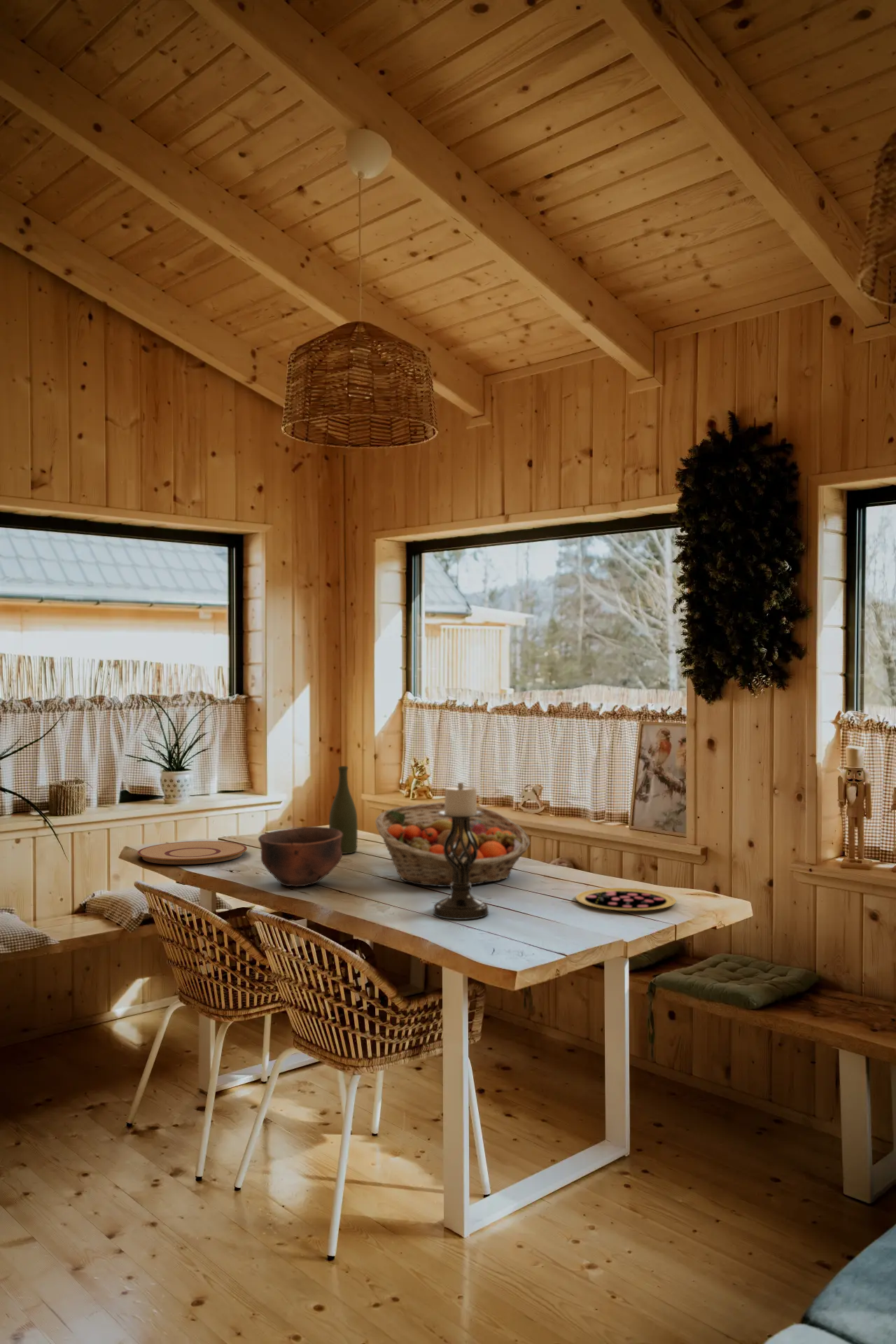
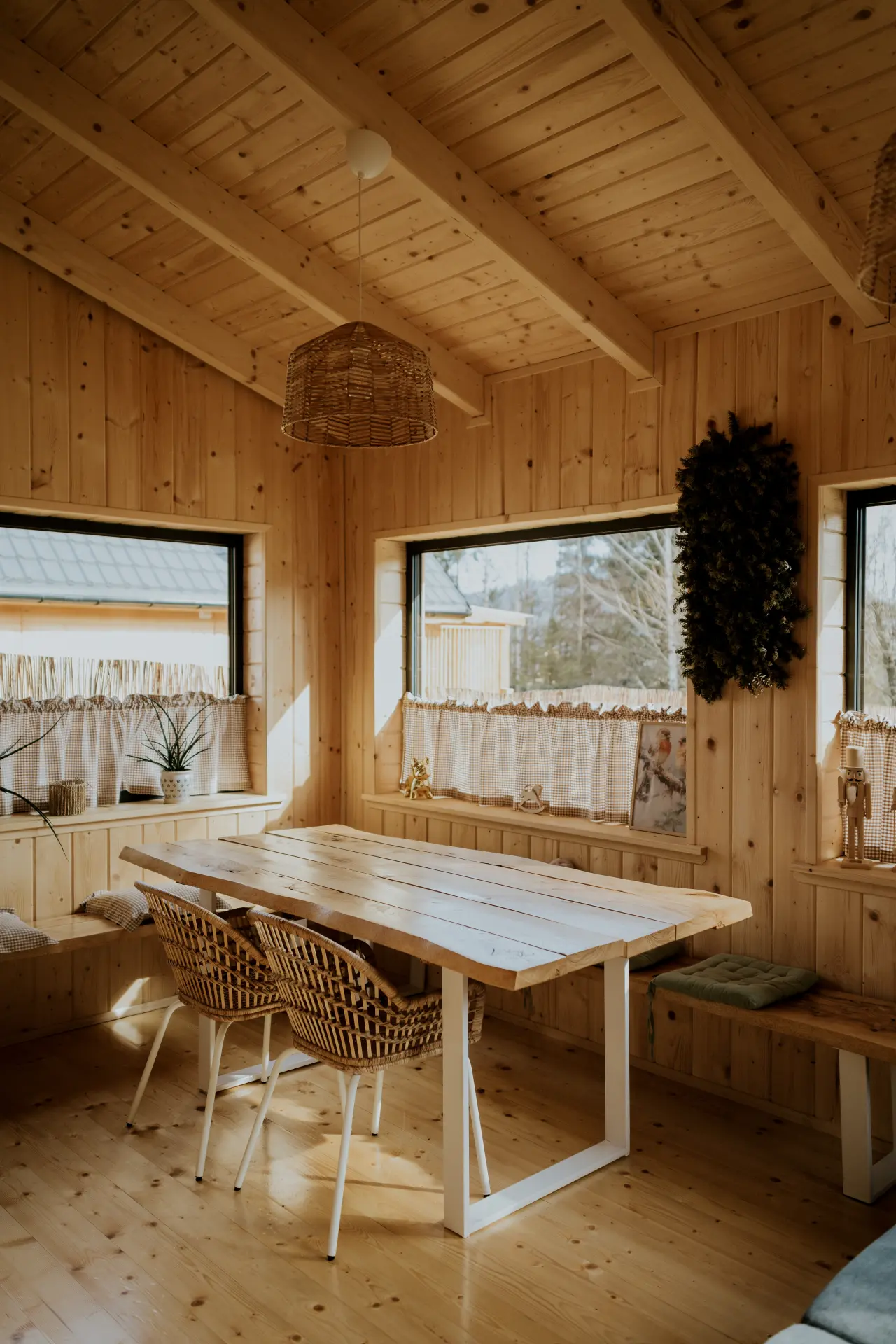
- candle holder (462, 848)
- fruit basket (454, 843)
- bottle (343, 808)
- plate (192, 853)
- bowl (300, 858)
- pizza (625, 899)
